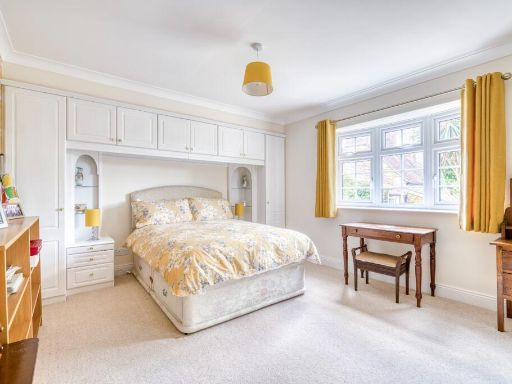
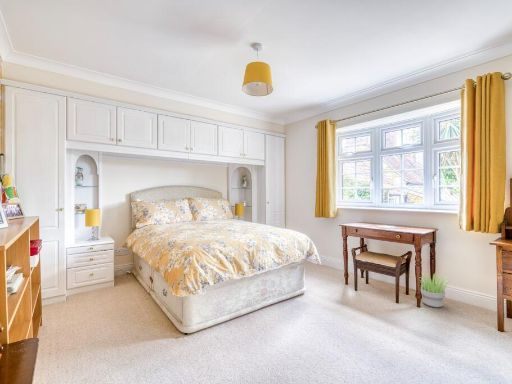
+ potted plant (432, 290)
